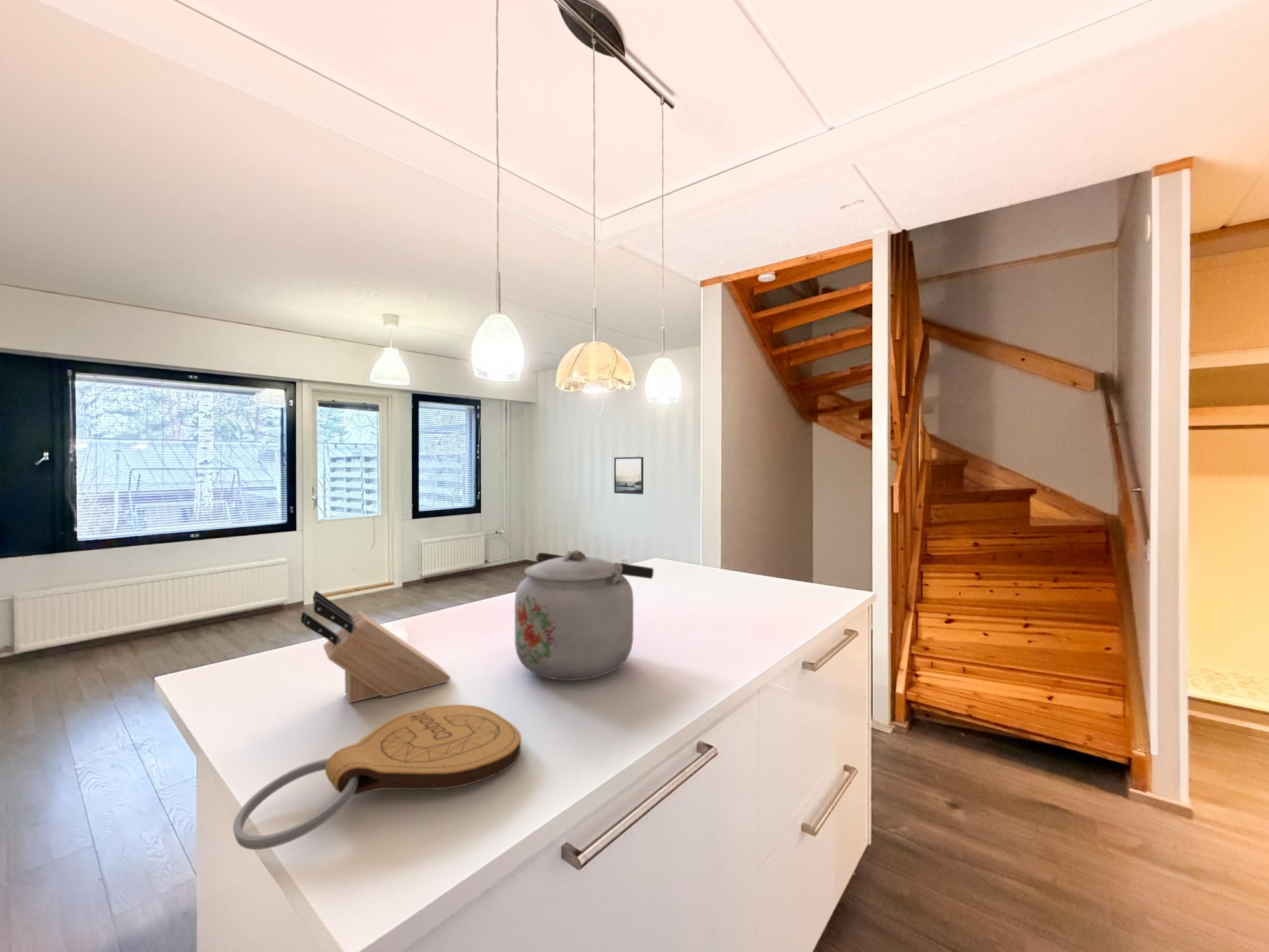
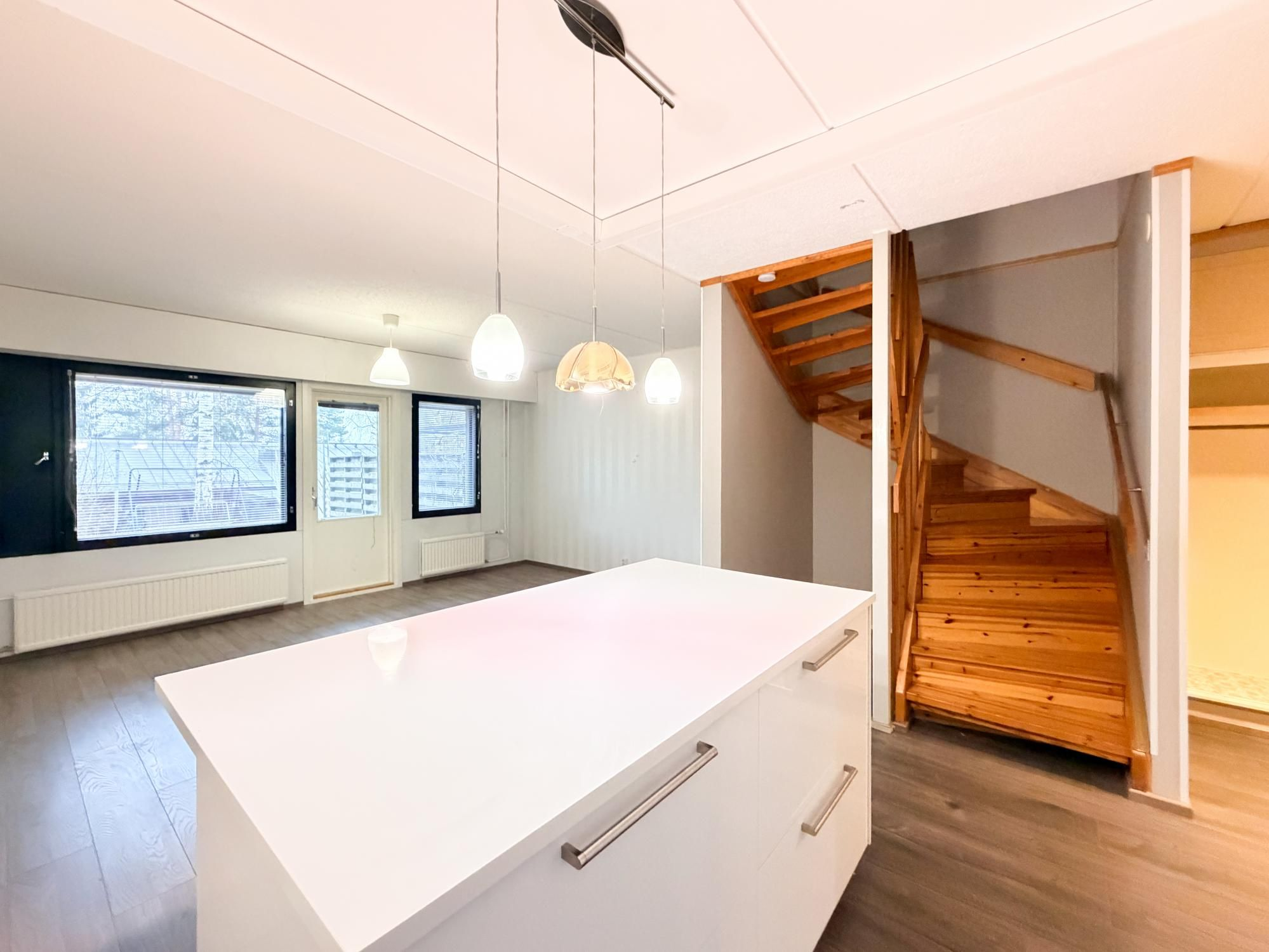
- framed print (628, 475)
- knife block (378, 638)
- key chain (392, 759)
- kettle (568, 605)
